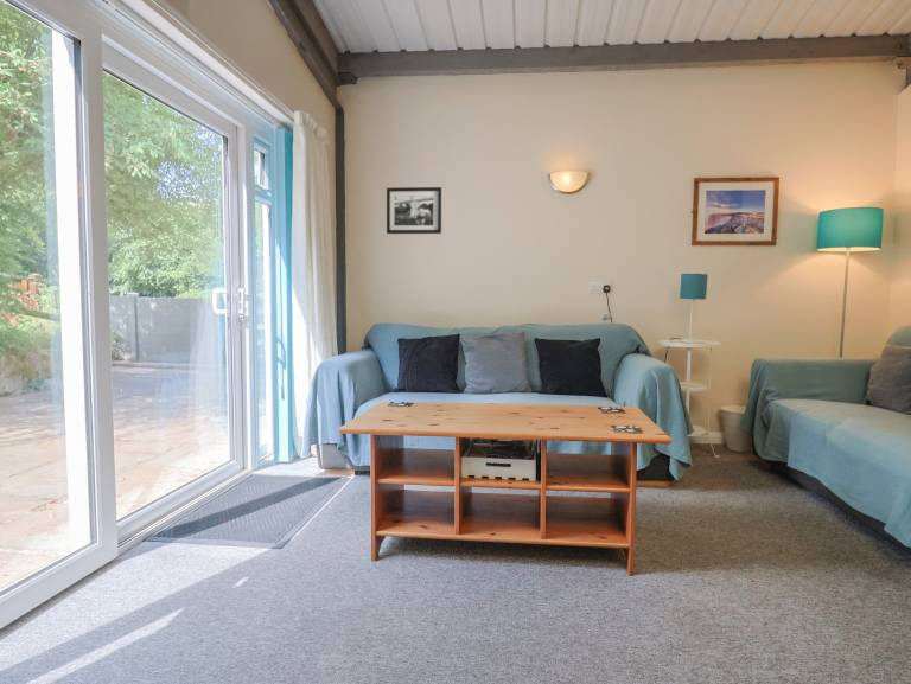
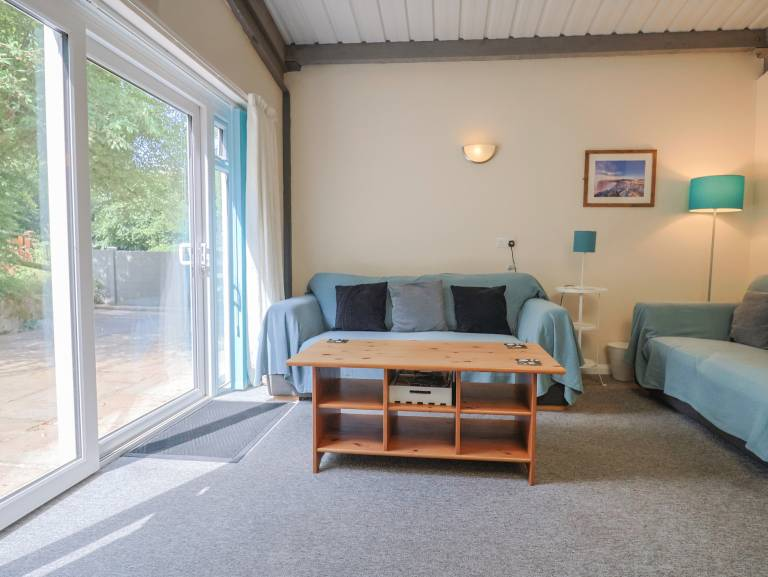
- picture frame (414, 210)
